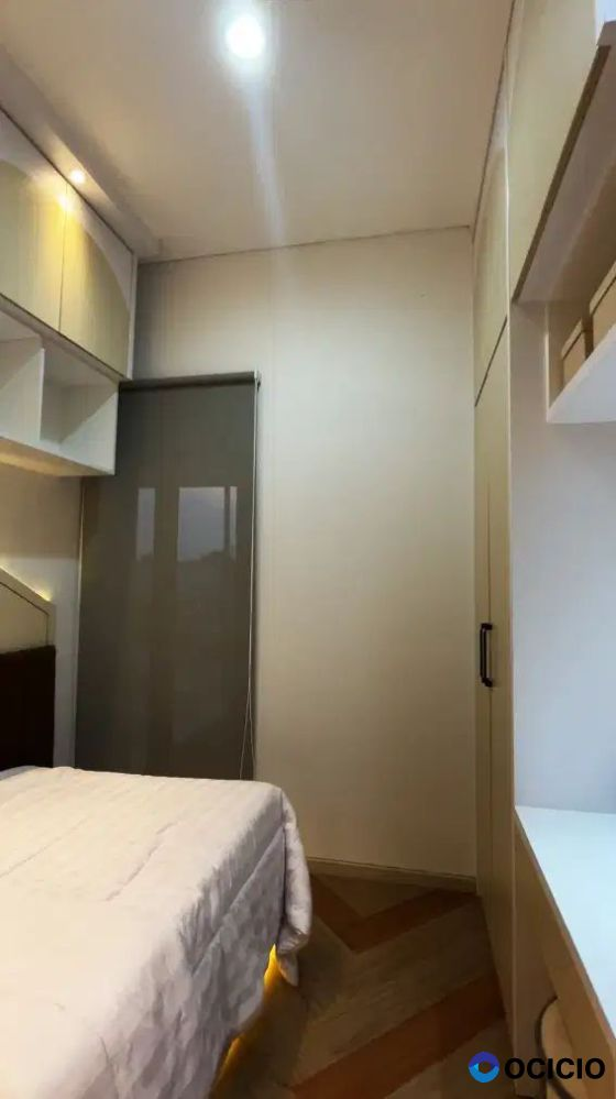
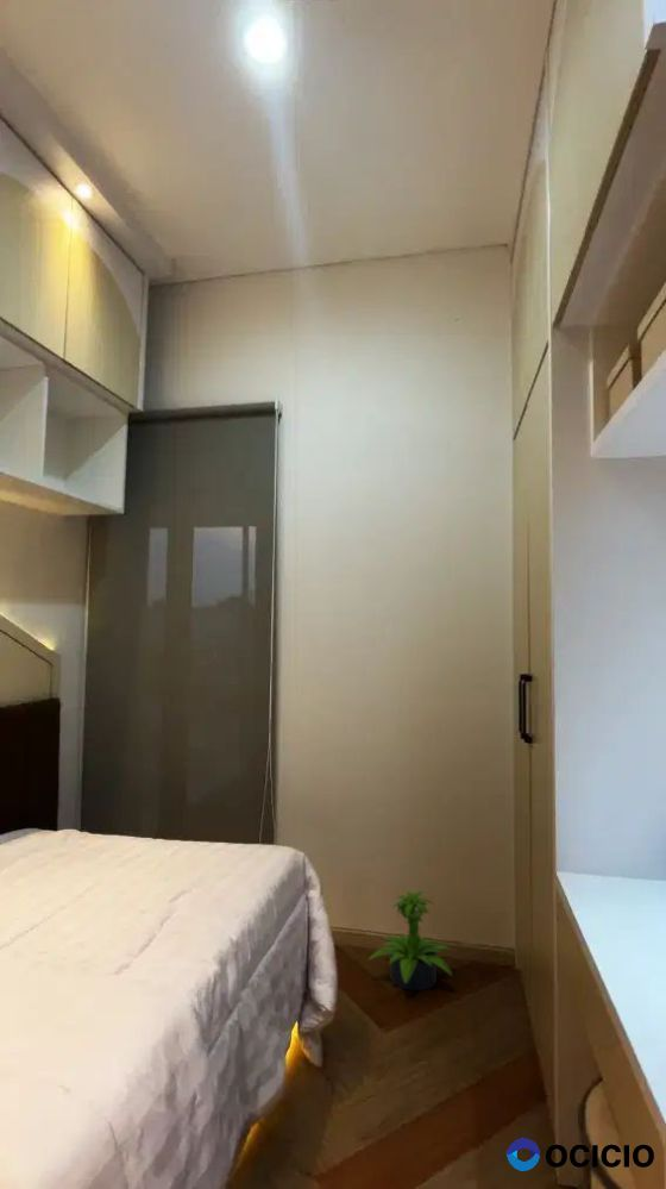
+ potted plant (411, 933)
